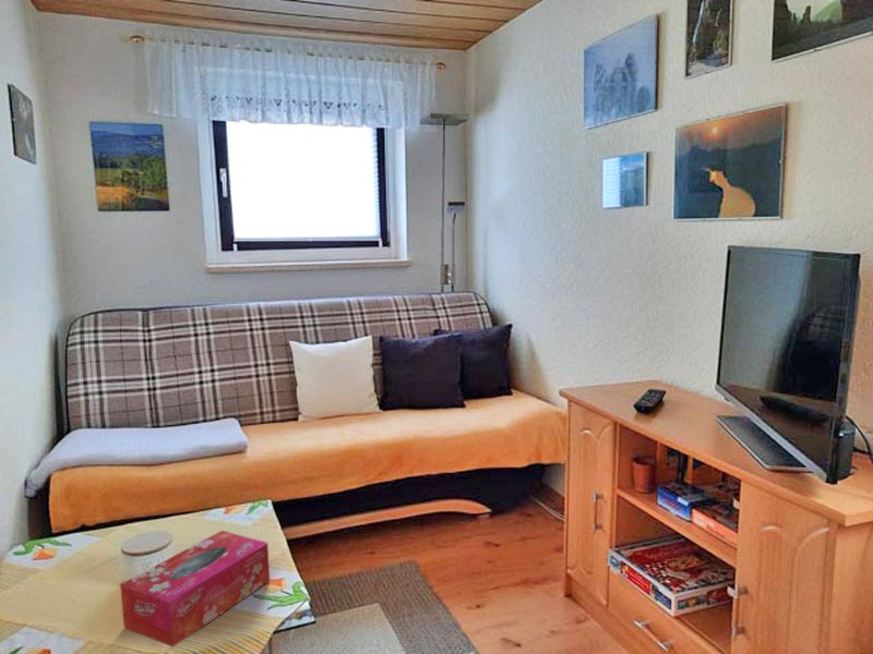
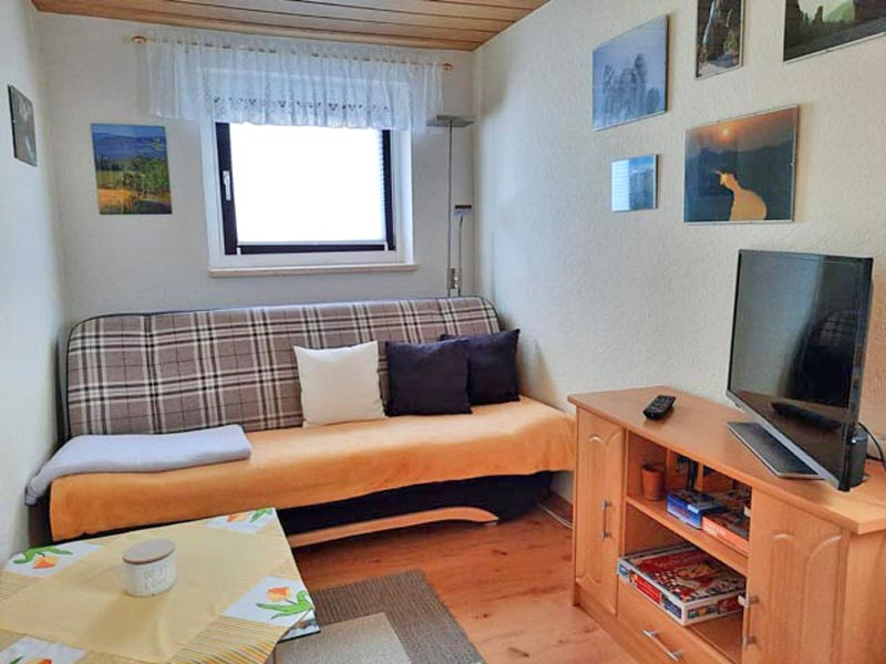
- tissue box (200, 582)
